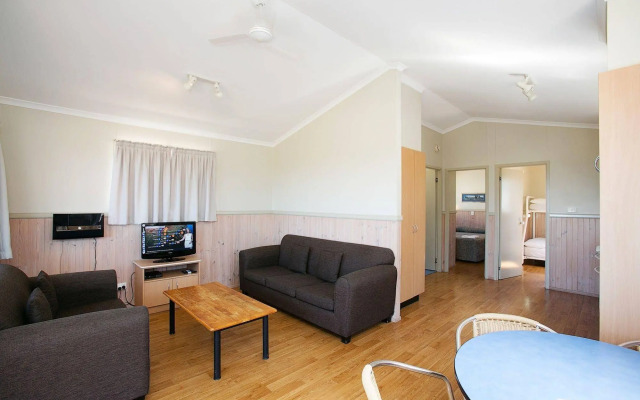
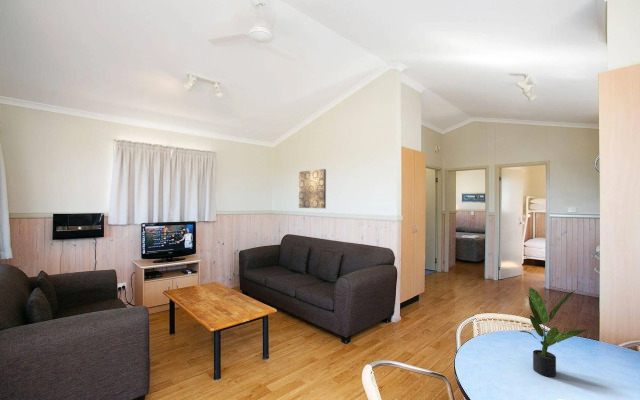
+ potted plant (552, 329)
+ wall art (311, 189)
